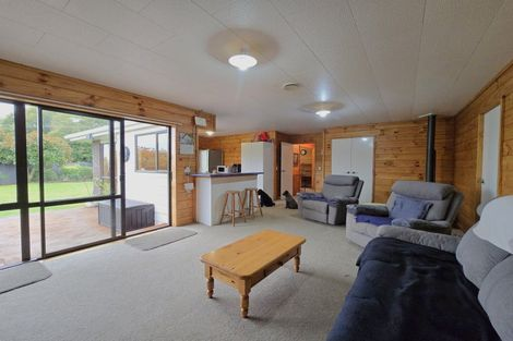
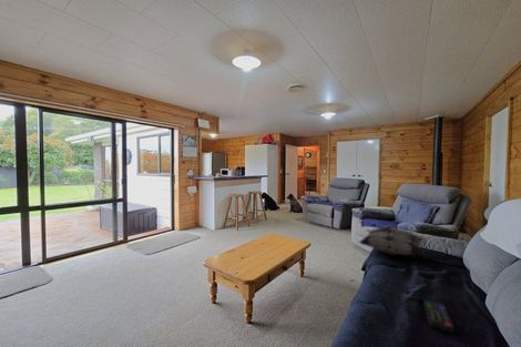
+ remote control (437, 314)
+ decorative pillow (390, 239)
